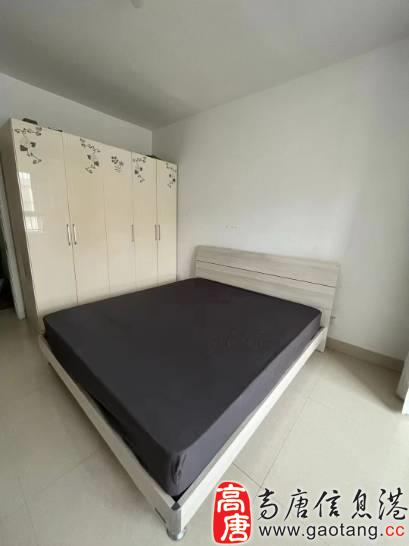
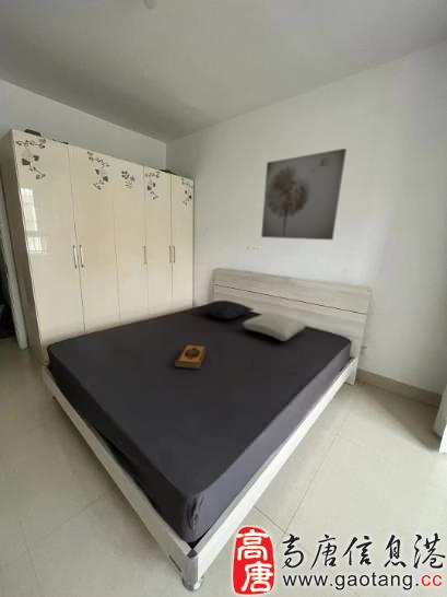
+ hardback book (190, 355)
+ pillow (274, 325)
+ wall art (297, 199)
+ pillow (225, 308)
